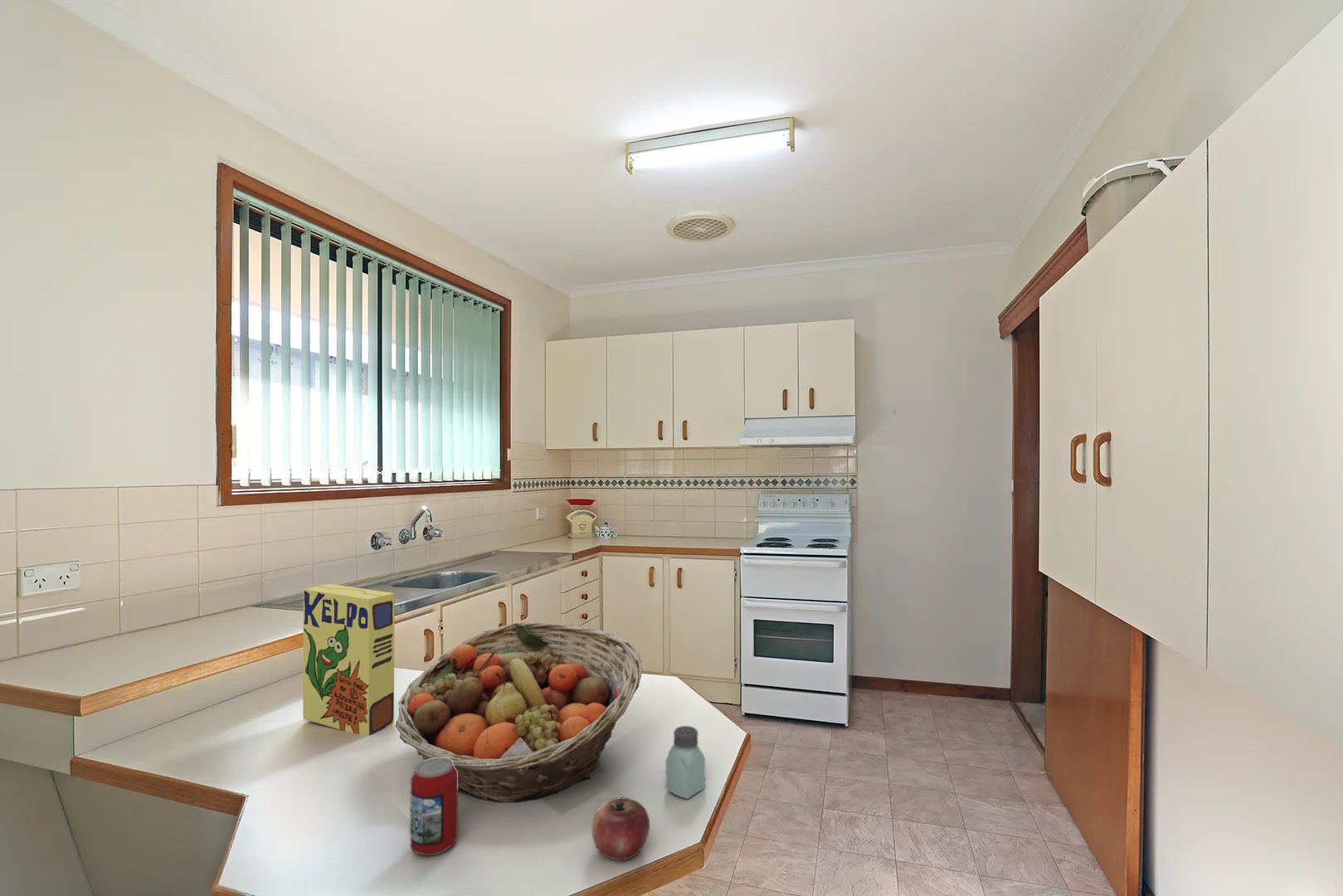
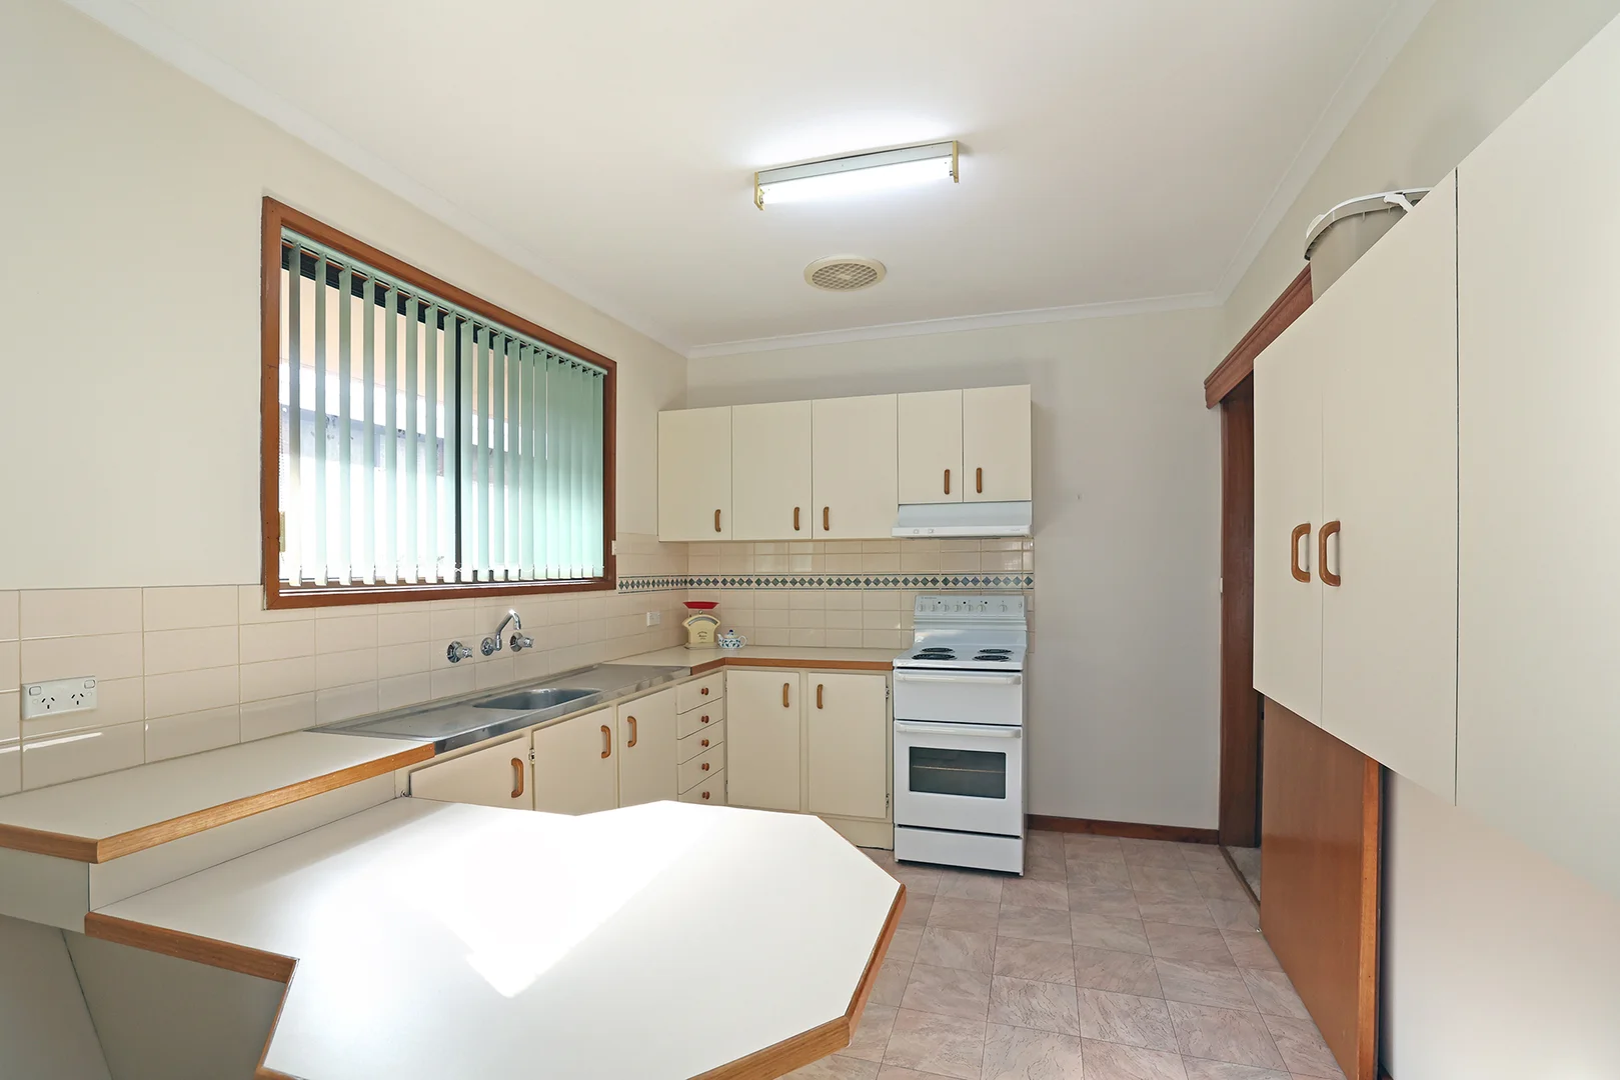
- apple (620, 824)
- cereal box (348, 656)
- fruit basket (520, 702)
- saltshaker (685, 760)
- beverage can (434, 806)
